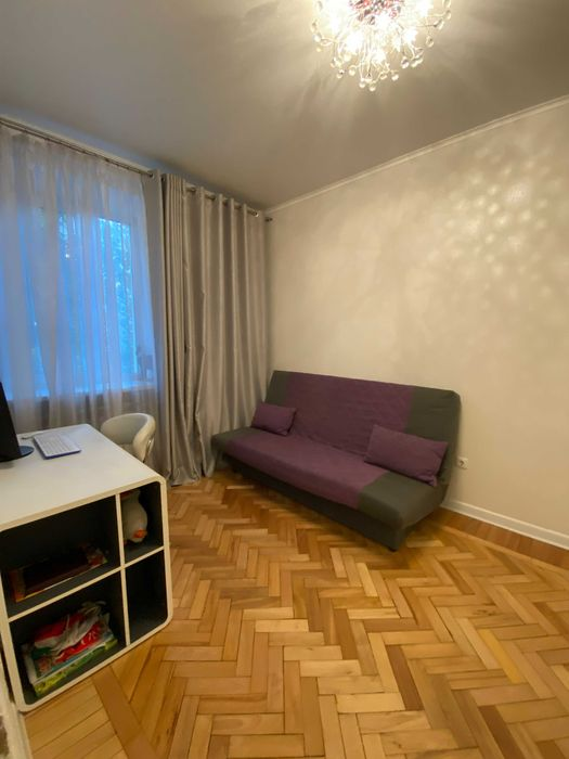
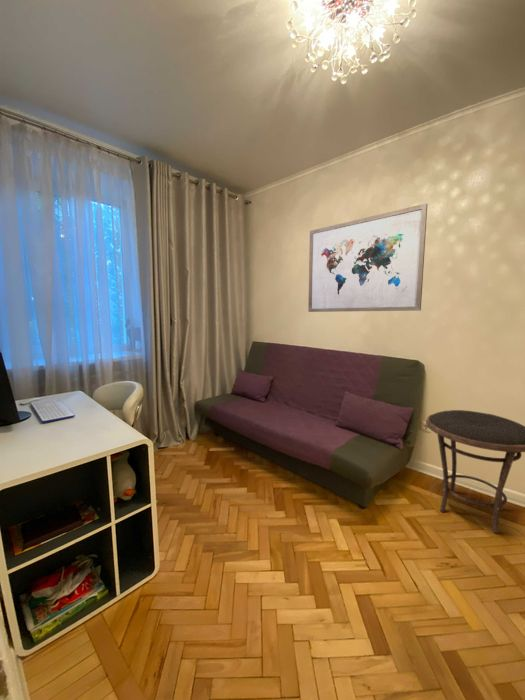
+ side table (475, 458)
+ wall art (358, 266)
